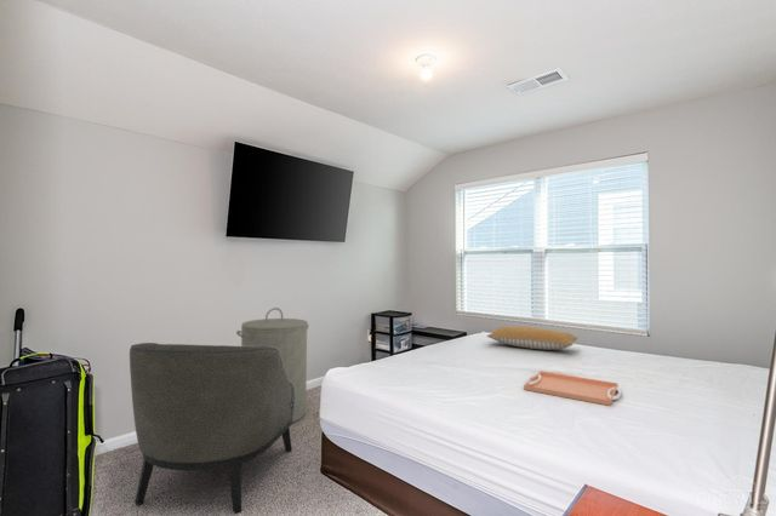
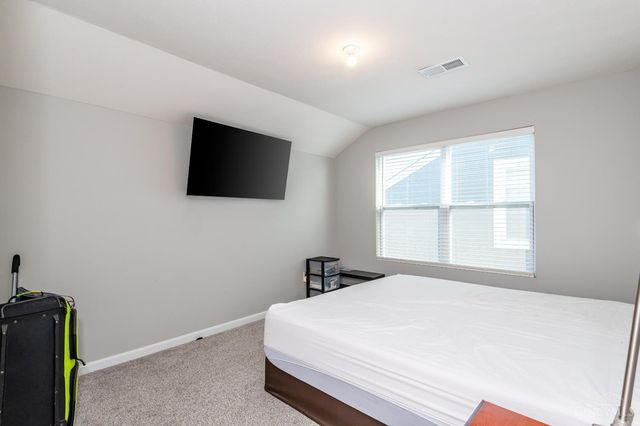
- laundry hamper (281, 359)
- pillow (531, 337)
- serving tray (571, 385)
- armchair (216, 405)
